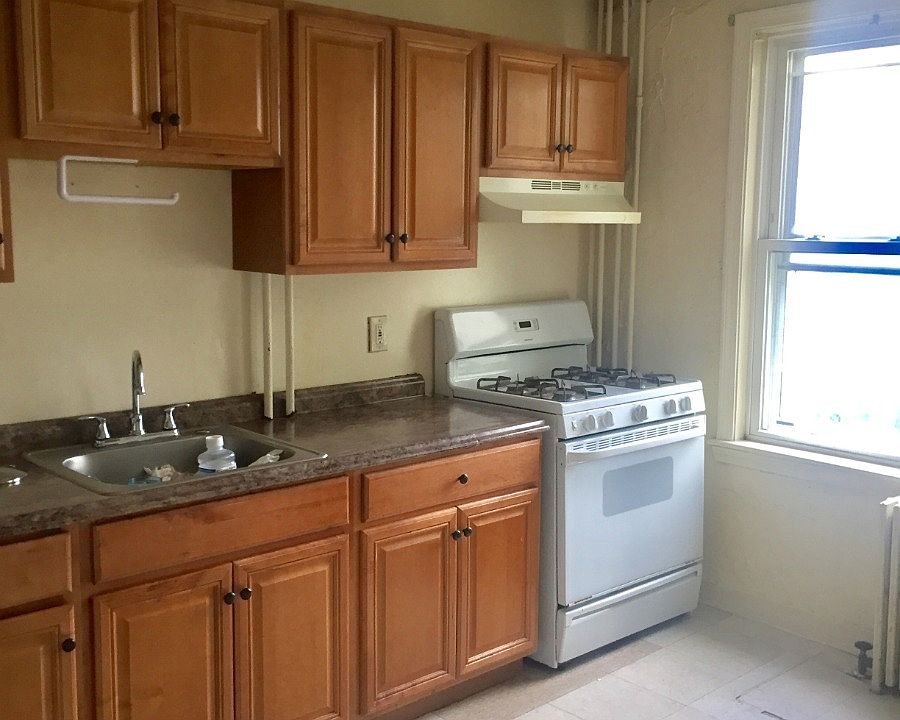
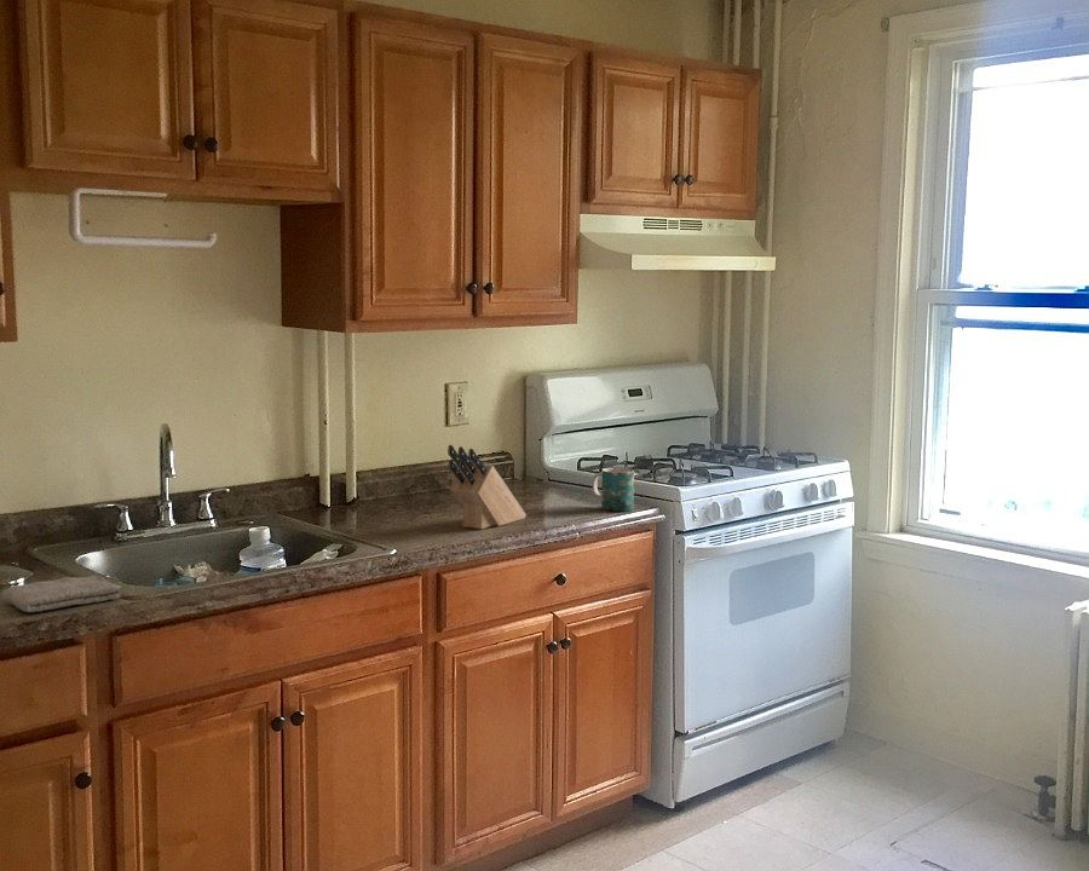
+ knife block (484, 483)
+ washcloth (63, 592)
+ mug (611, 488)
